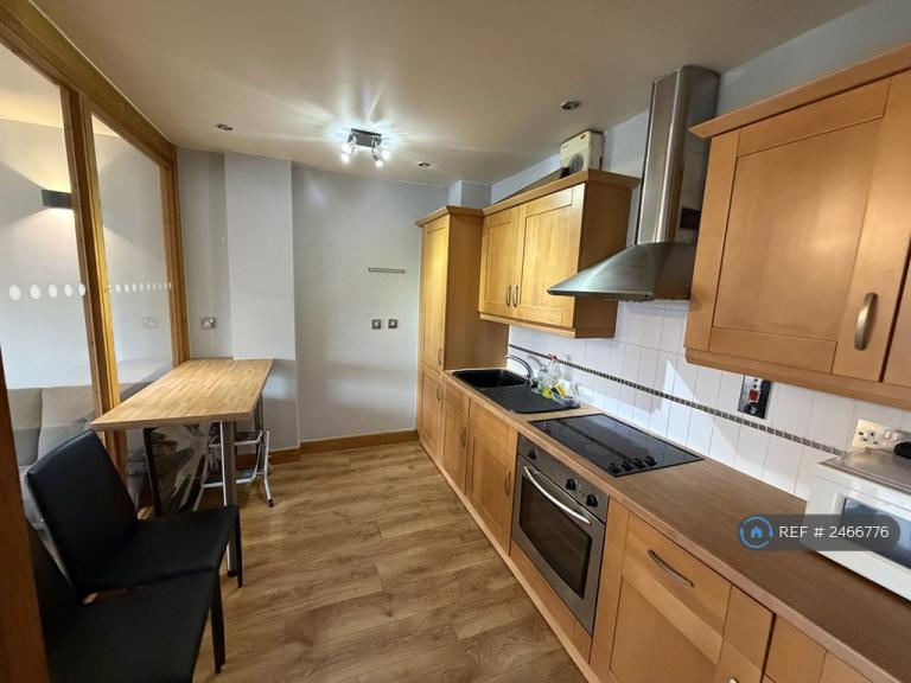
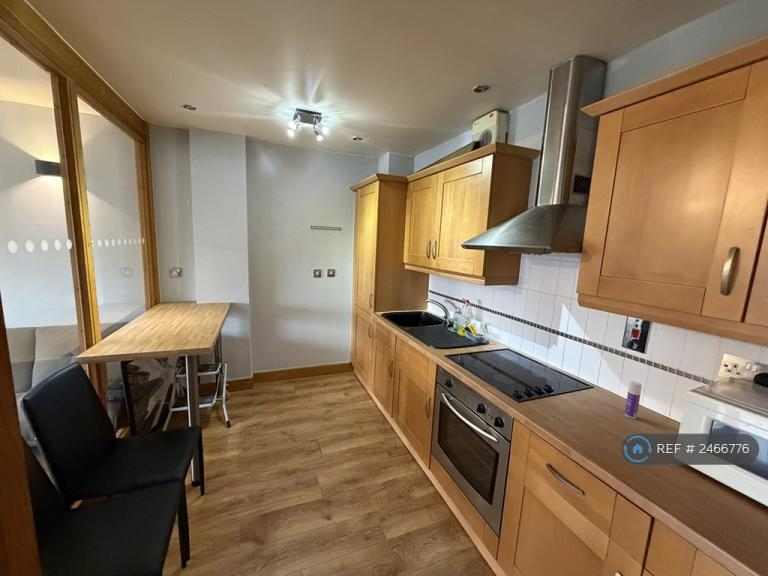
+ bottle (633, 399)
